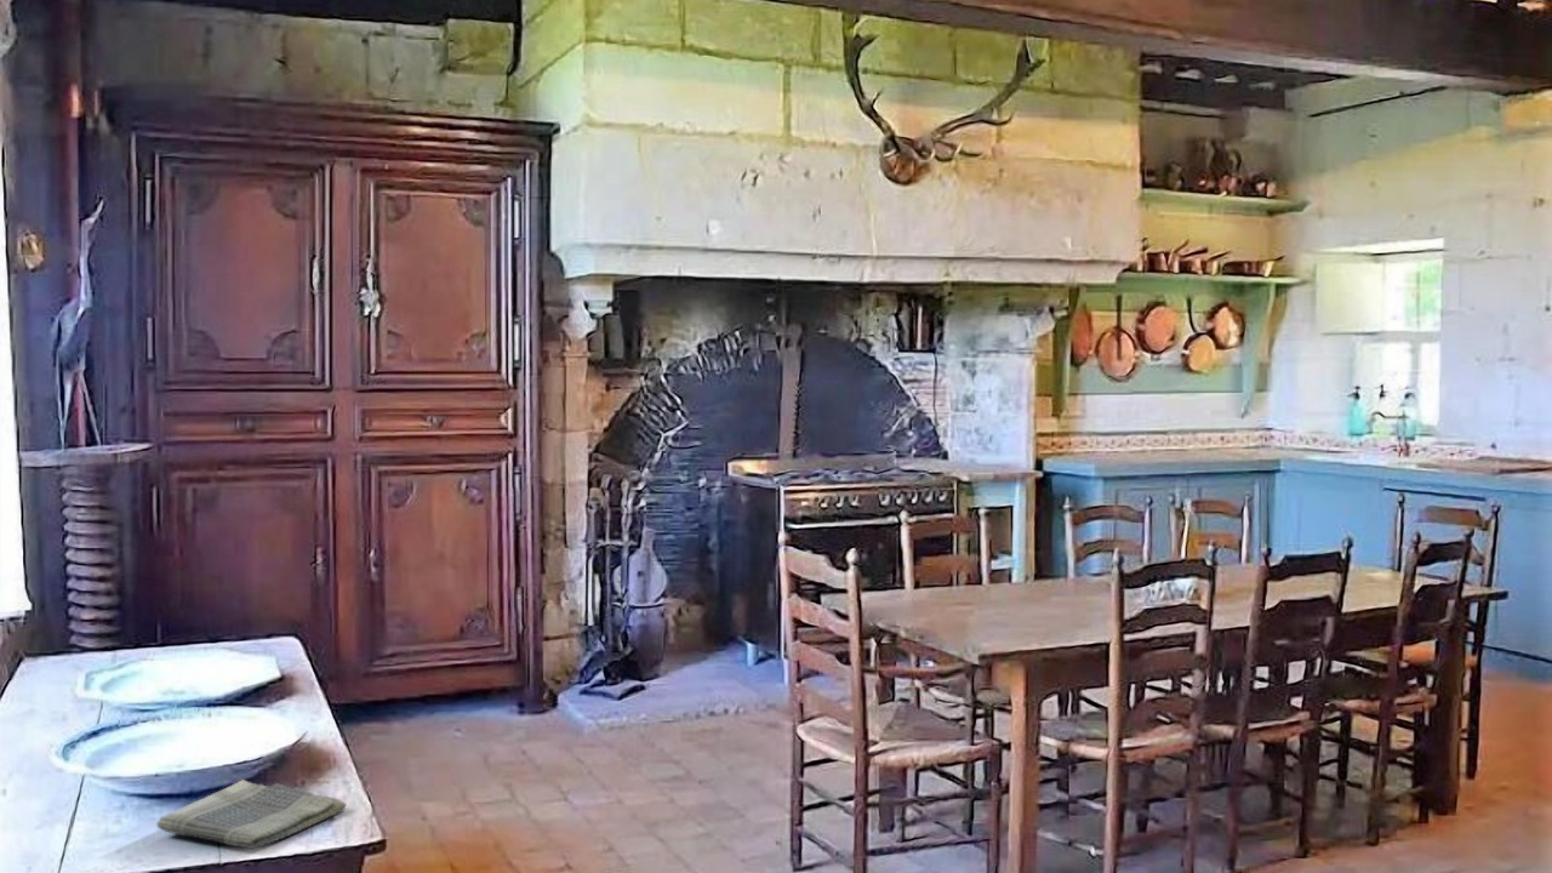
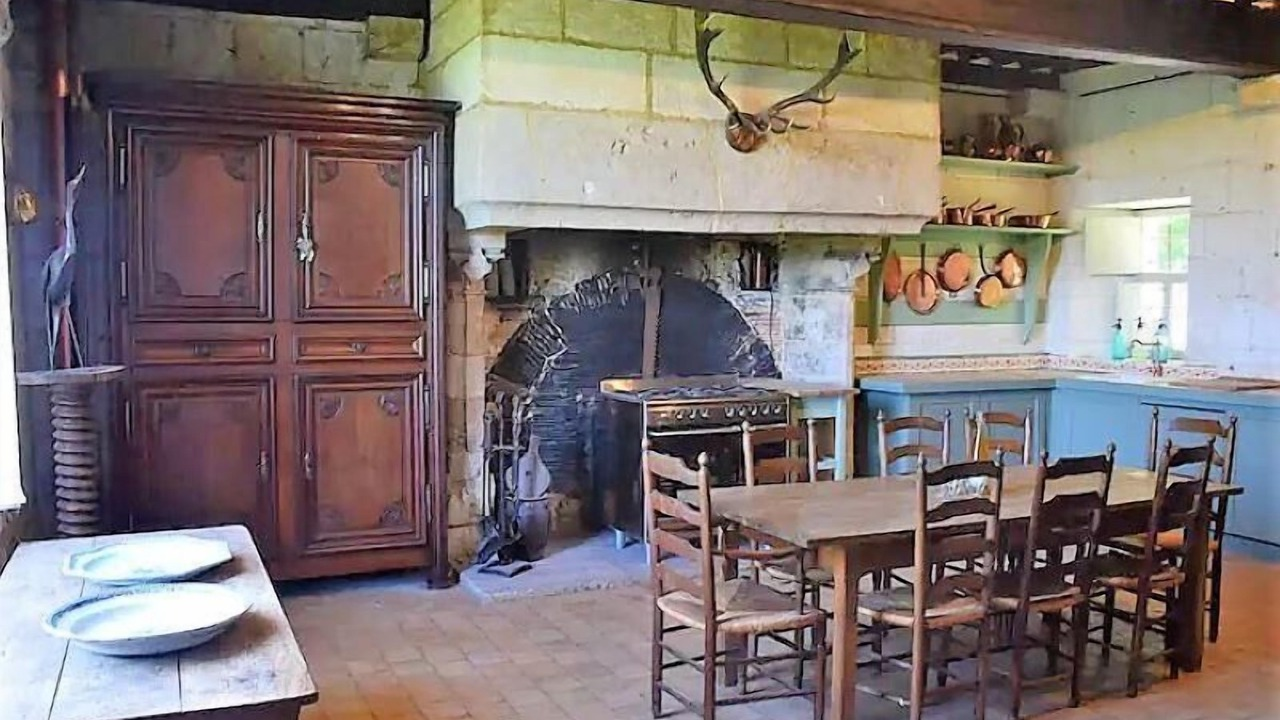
- dish towel (255, 810)
